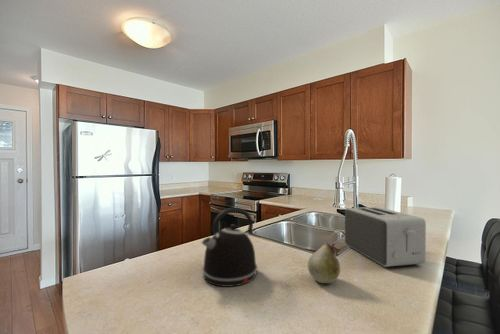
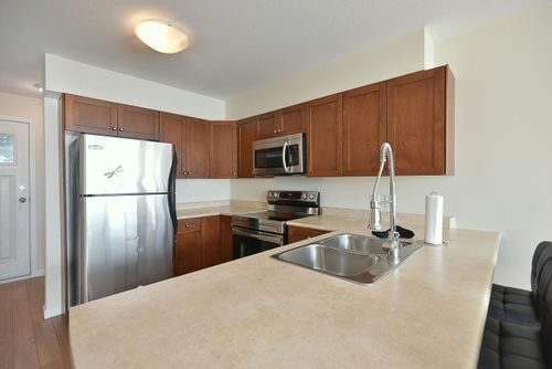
- fruit (323, 261)
- toaster (382, 234)
- kettle (230, 240)
